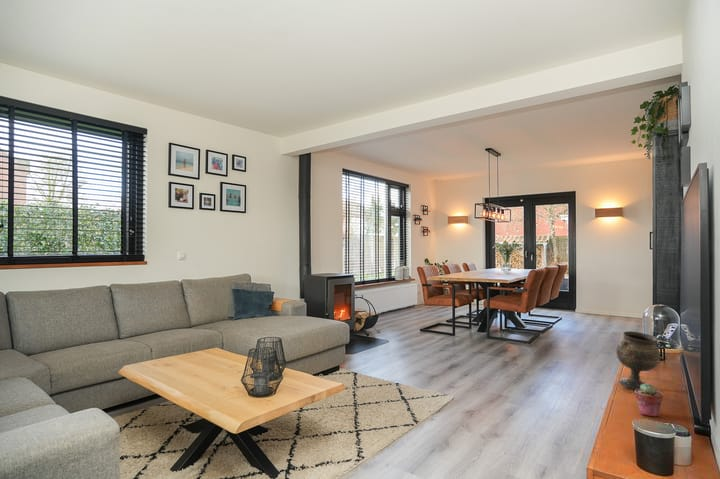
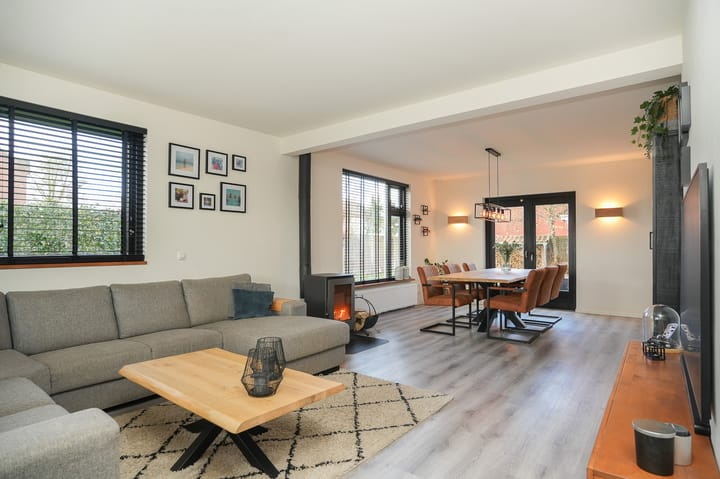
- goblet (637, 360)
- potted succulent (648, 398)
